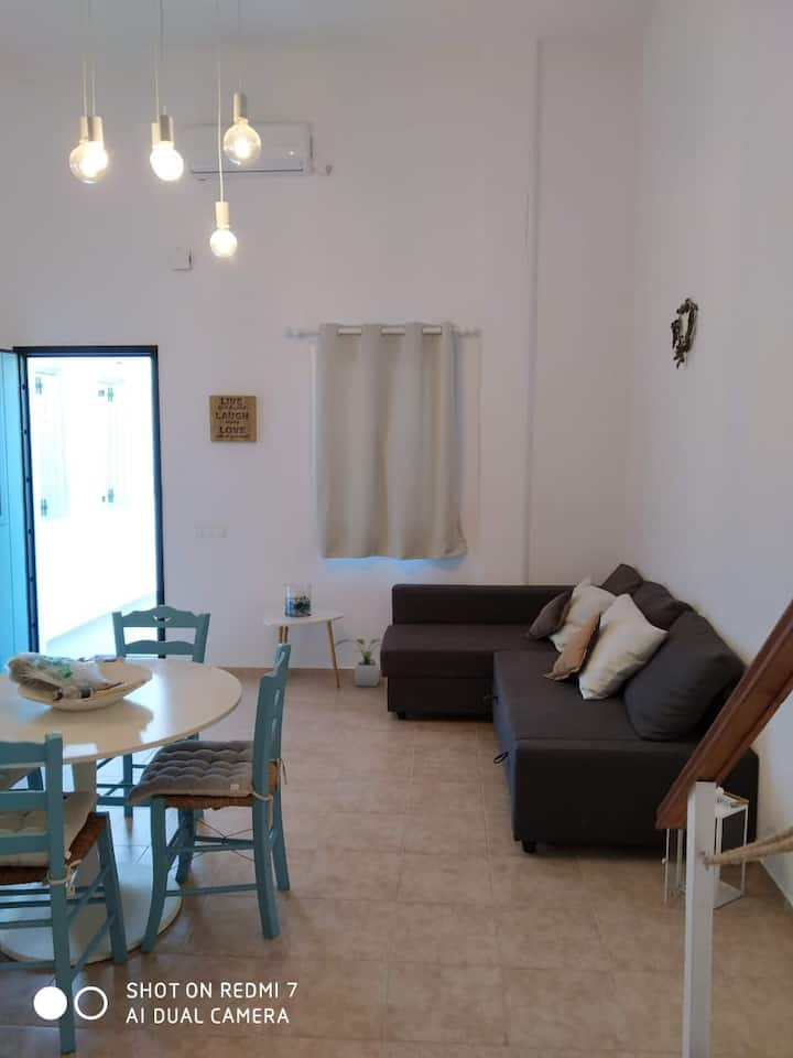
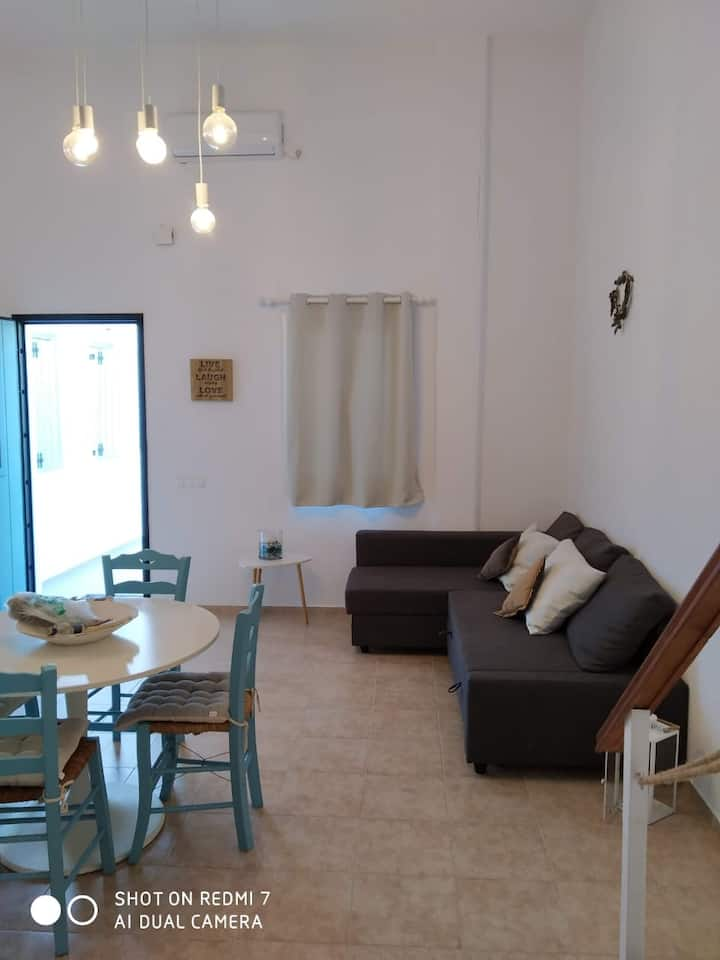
- potted plant (363, 660)
